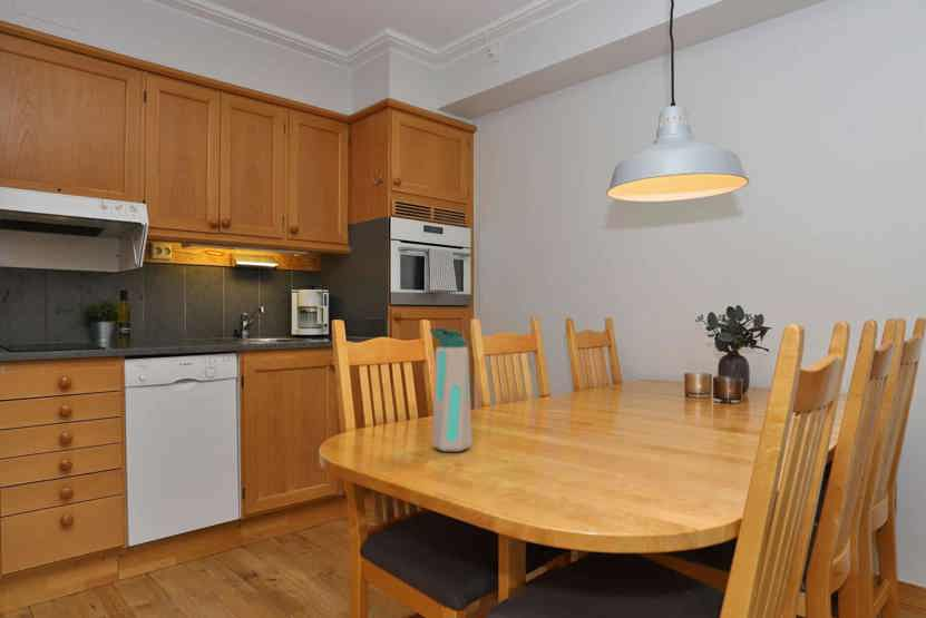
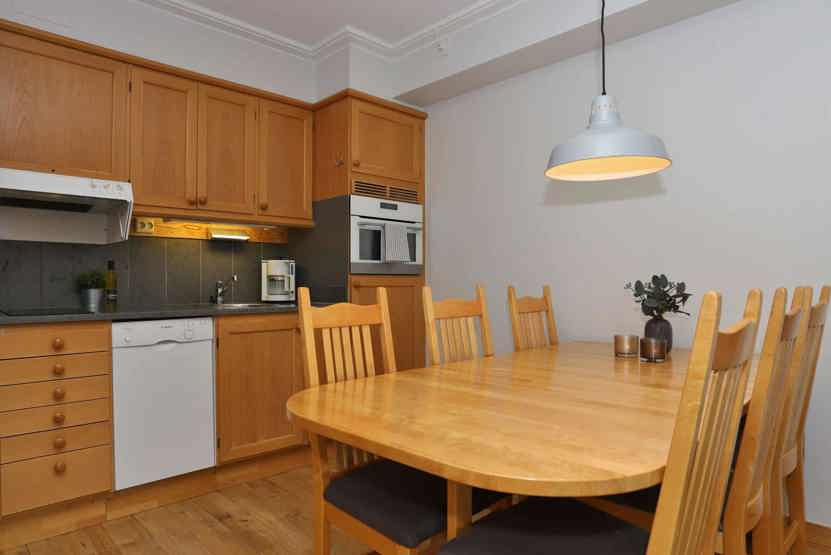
- water bottle (449, 388)
